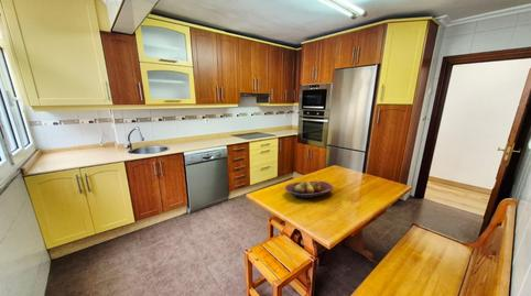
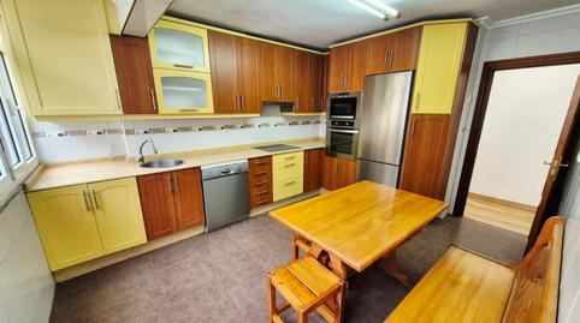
- fruit bowl (308, 187)
